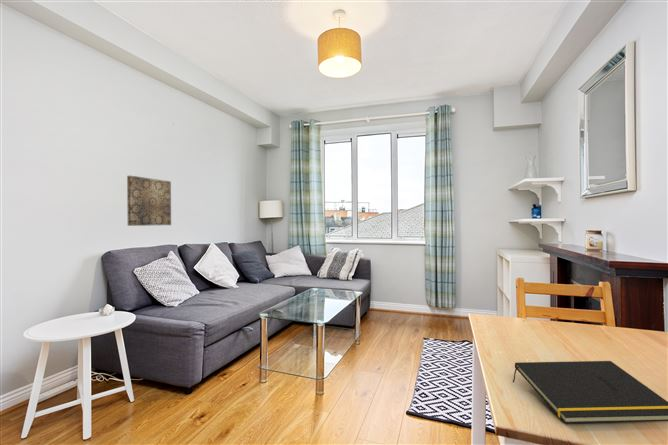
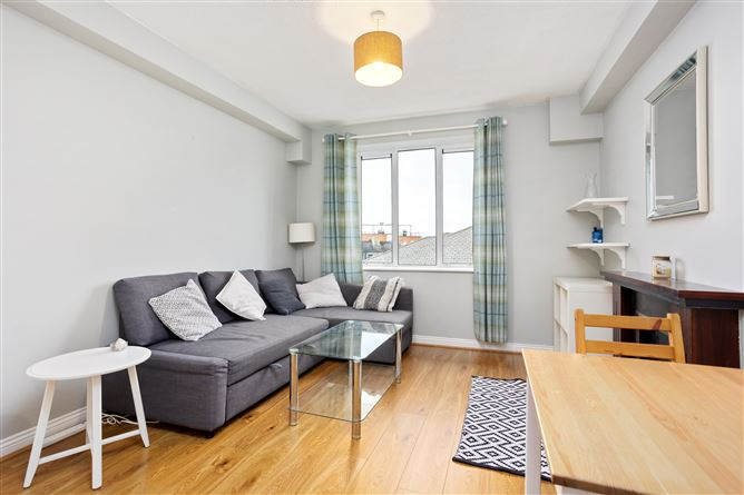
- wall art (150, 202)
- notepad (590, 388)
